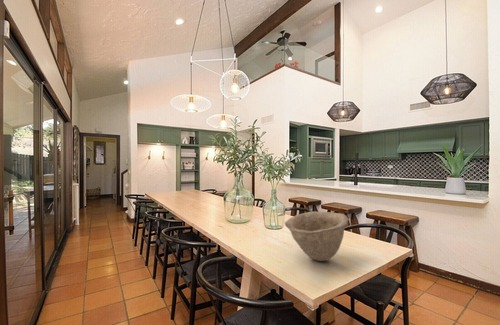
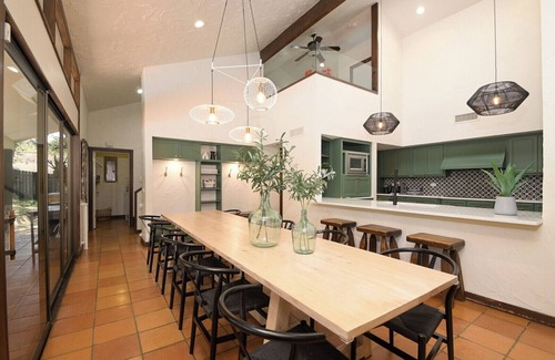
- bowl (315, 237)
